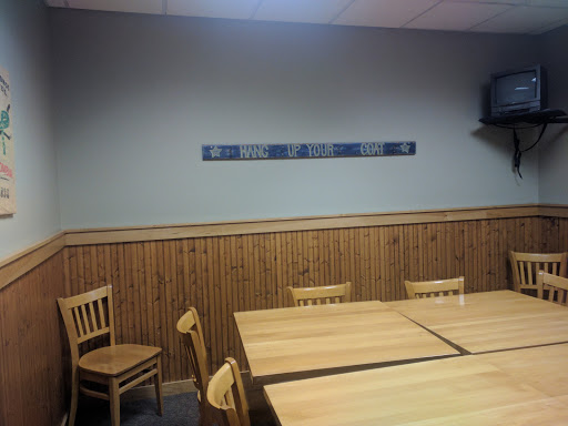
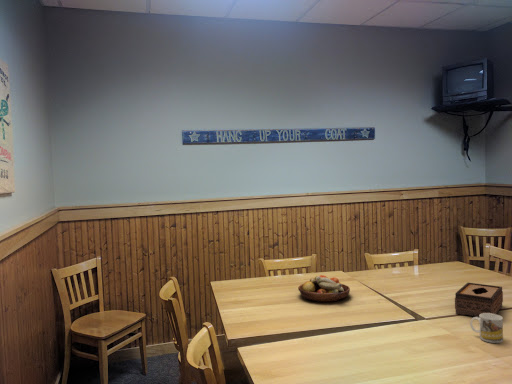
+ tissue box (479, 299)
+ mug (486, 326)
+ fruit bowl (324, 285)
